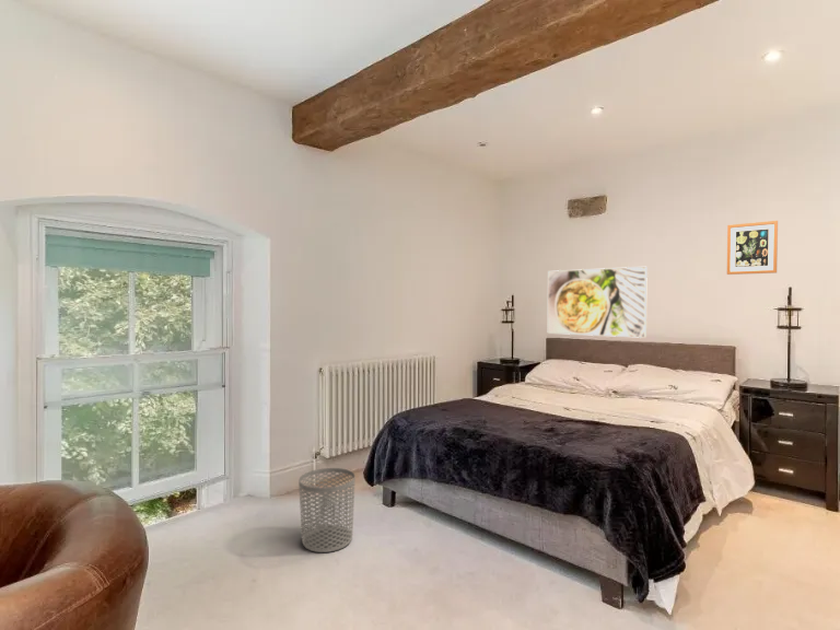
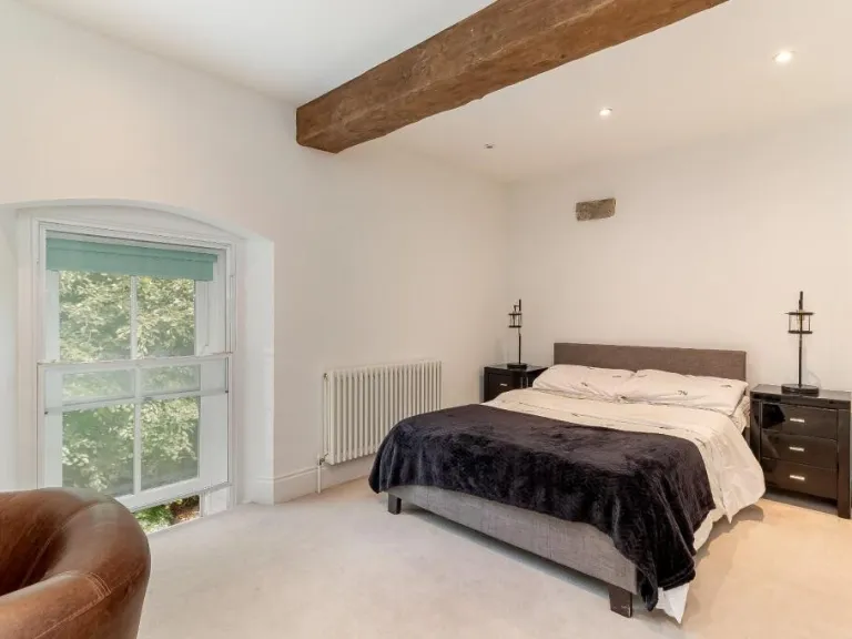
- wall art (751, 248)
- waste bin (327, 509)
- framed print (594, 302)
